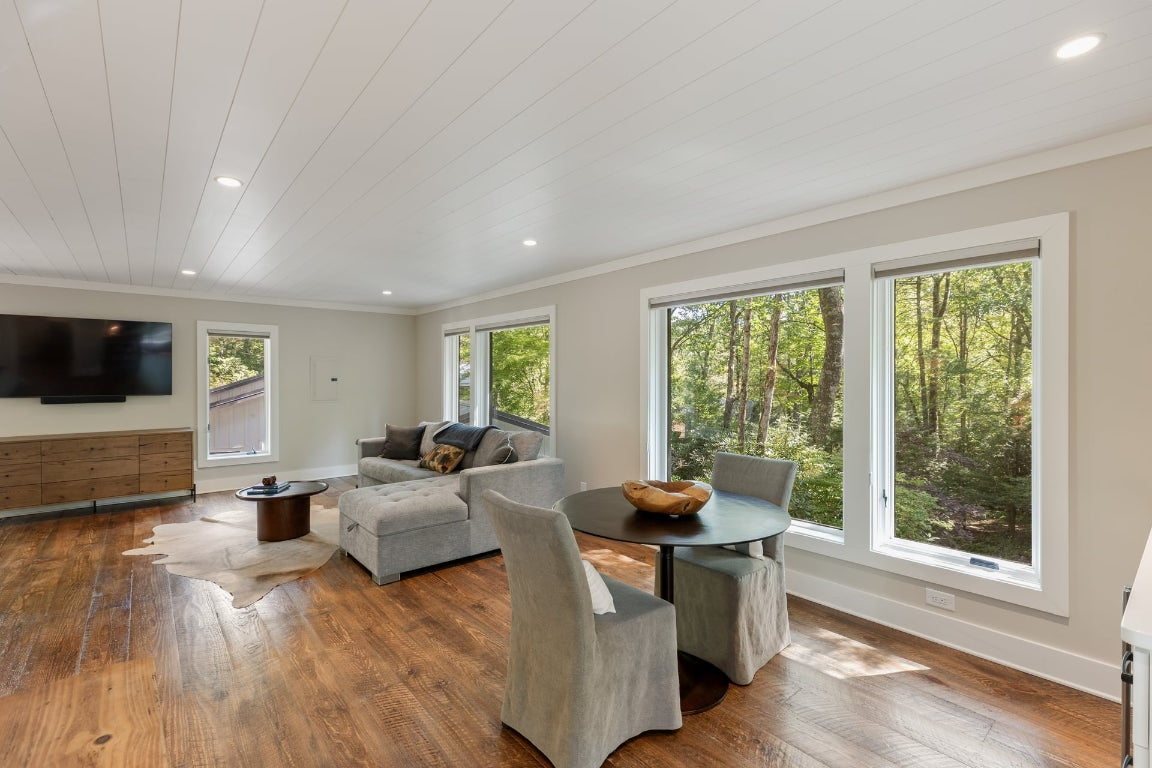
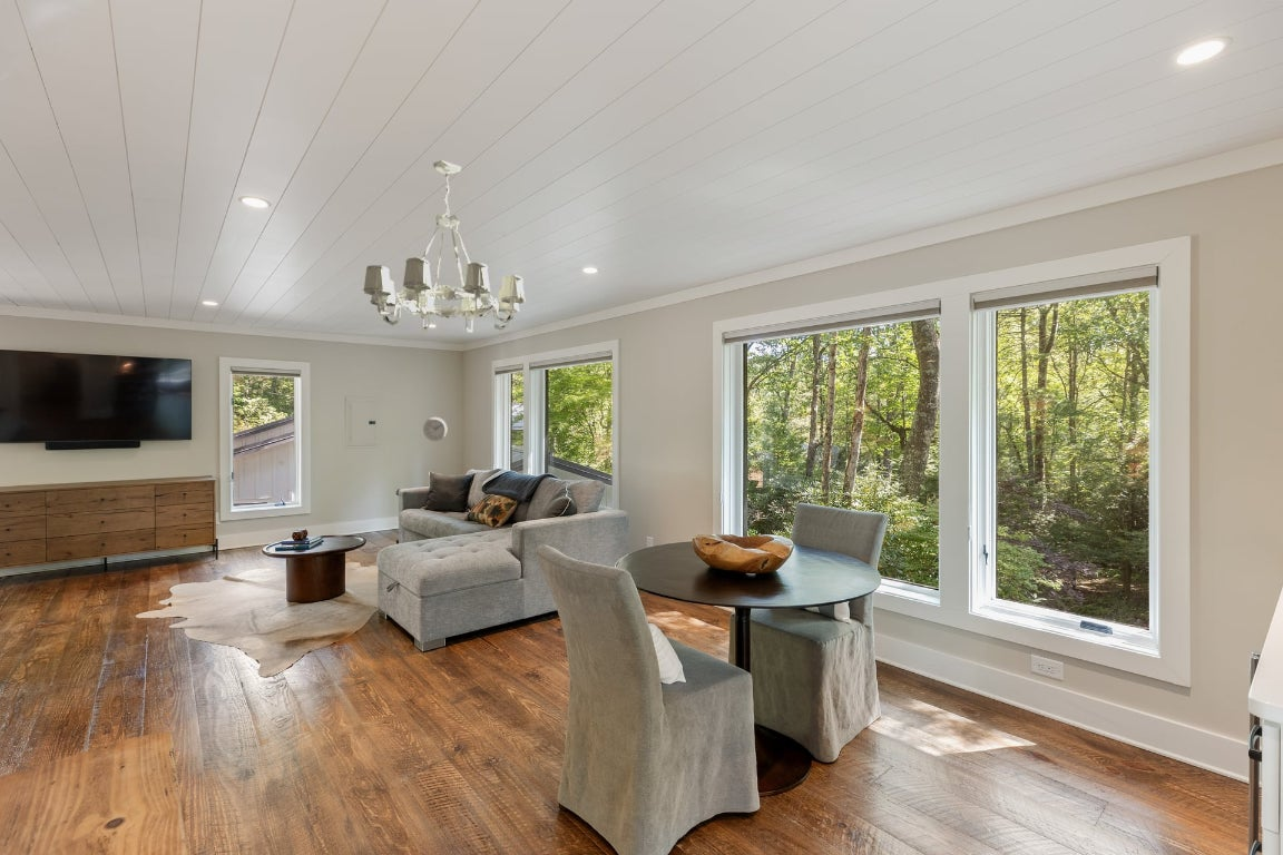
+ wall clock (435, 429)
+ chandelier (441, 245)
